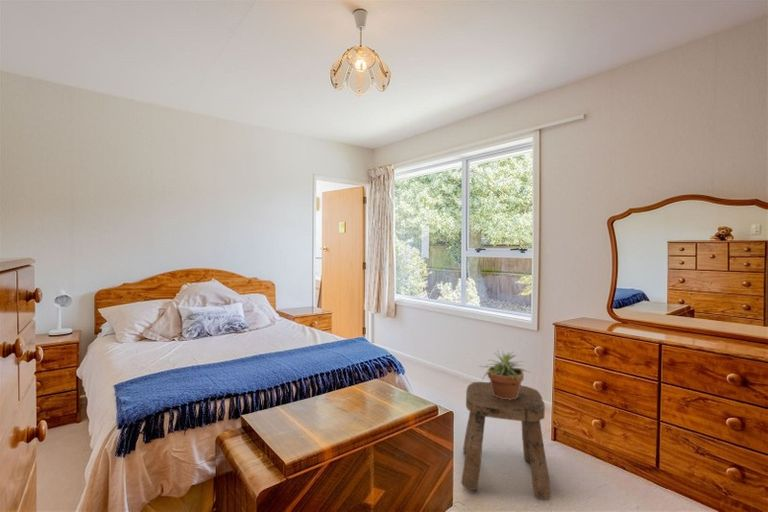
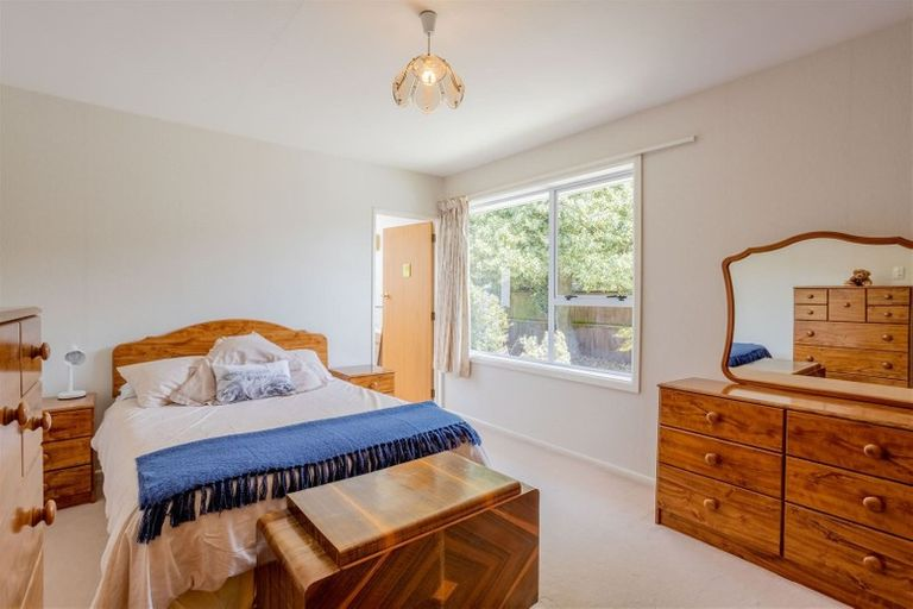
- stool (507, 419)
- potted plant (504, 372)
